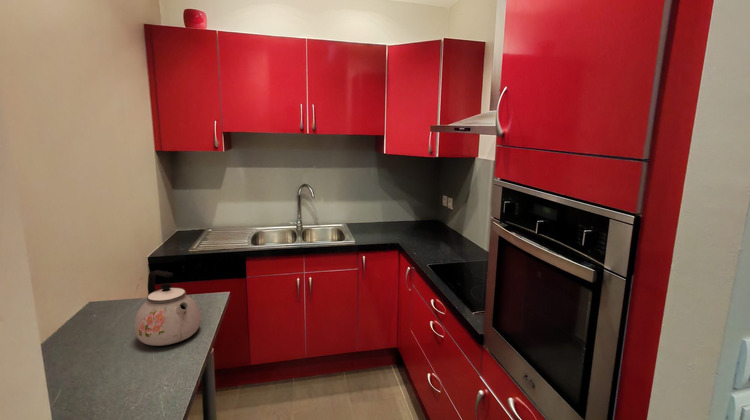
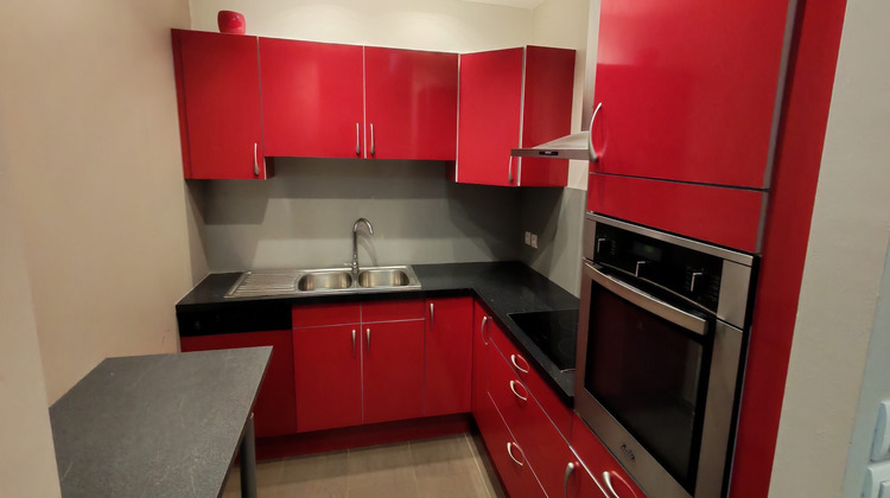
- kettle (167, 304)
